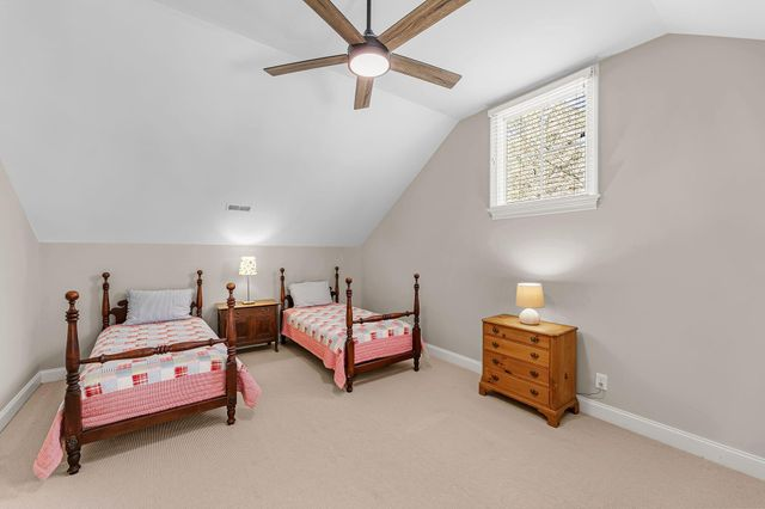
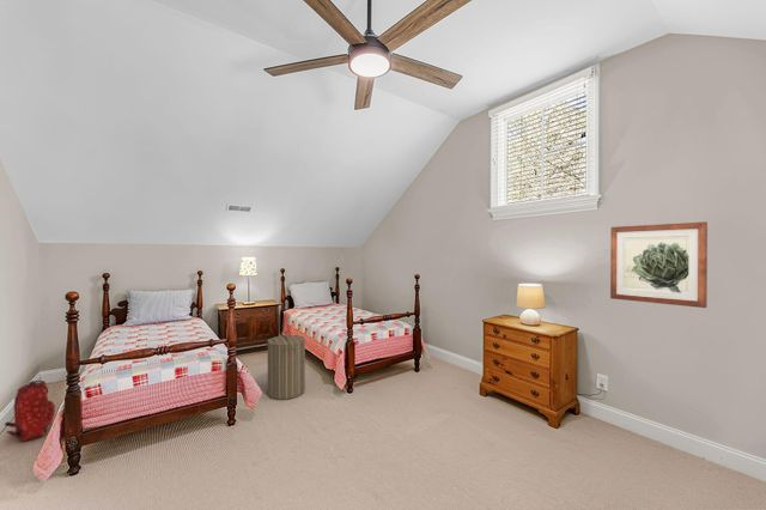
+ laundry hamper (286, 360)
+ wall art (653, 263)
+ backpack (28, 408)
